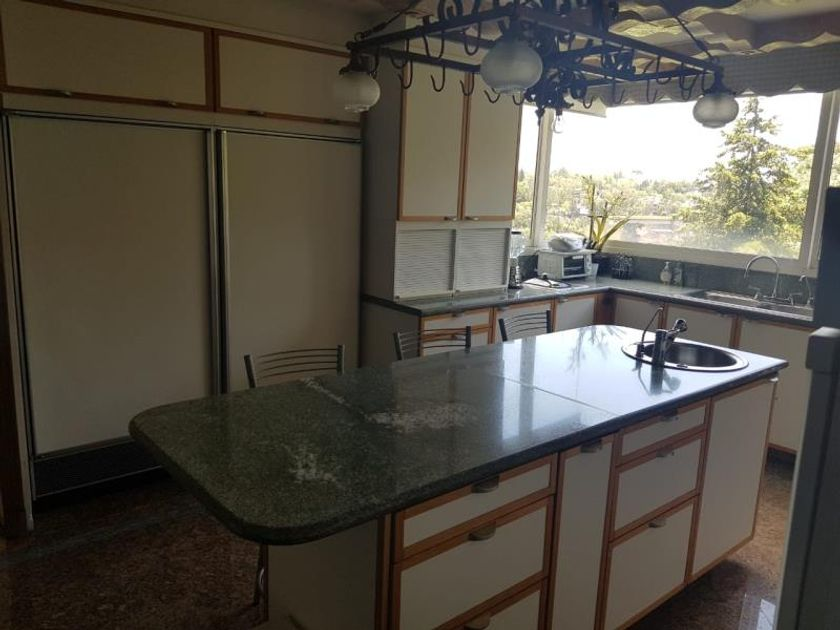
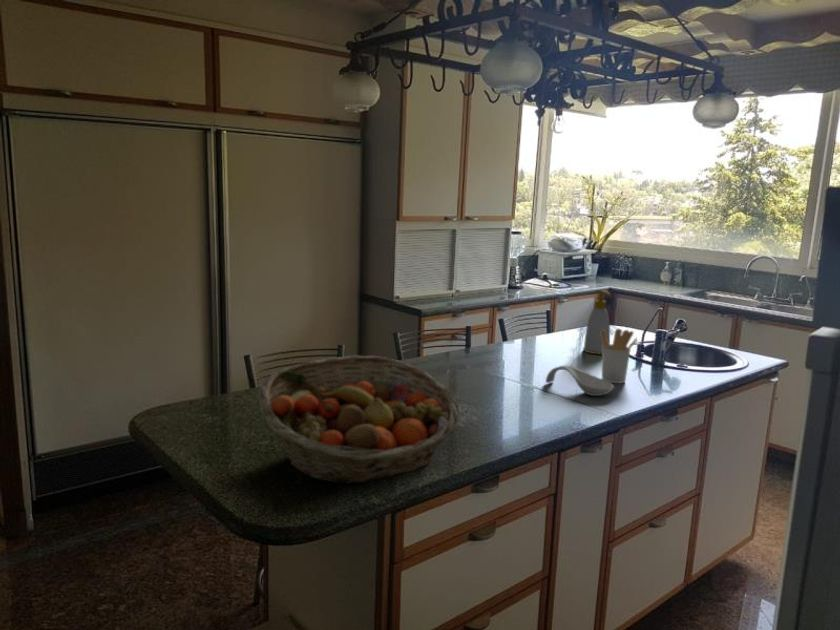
+ spoon rest (579, 379)
+ fruit basket (361, 415)
+ utensil holder (617, 354)
+ soap bottle (599, 321)
